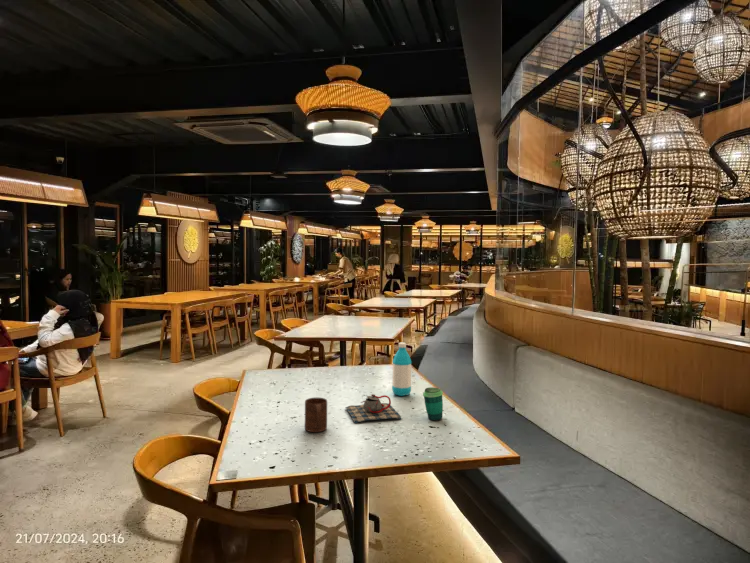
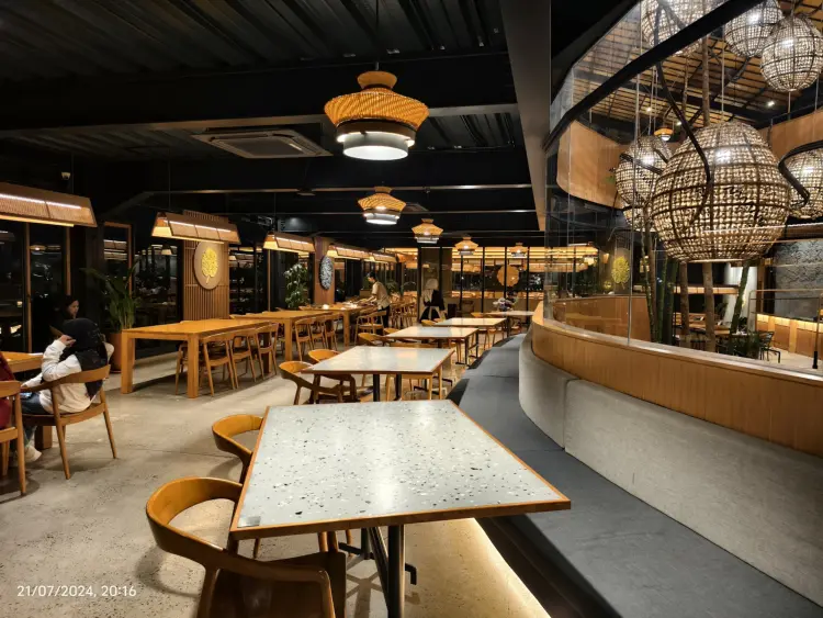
- cup (432, 403)
- cup (317, 415)
- water bottle (401, 368)
- teapot (372, 404)
